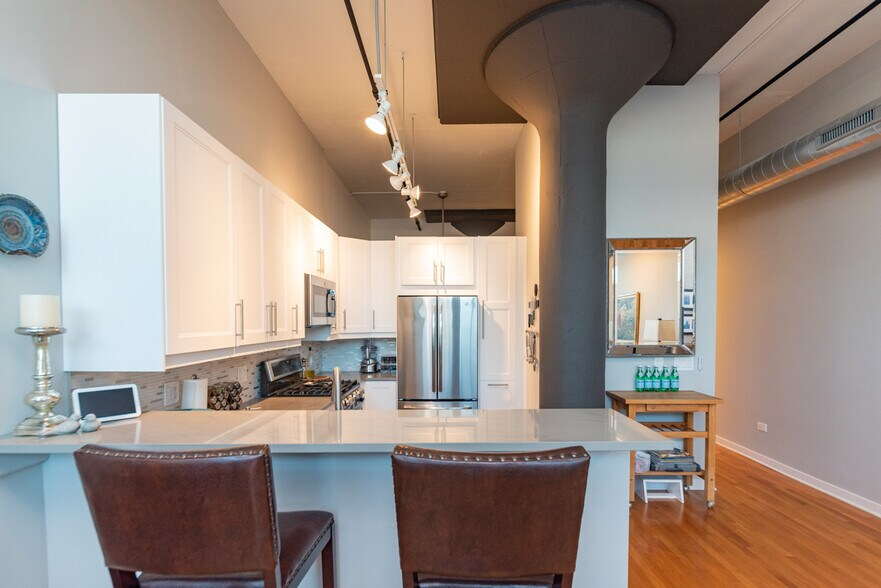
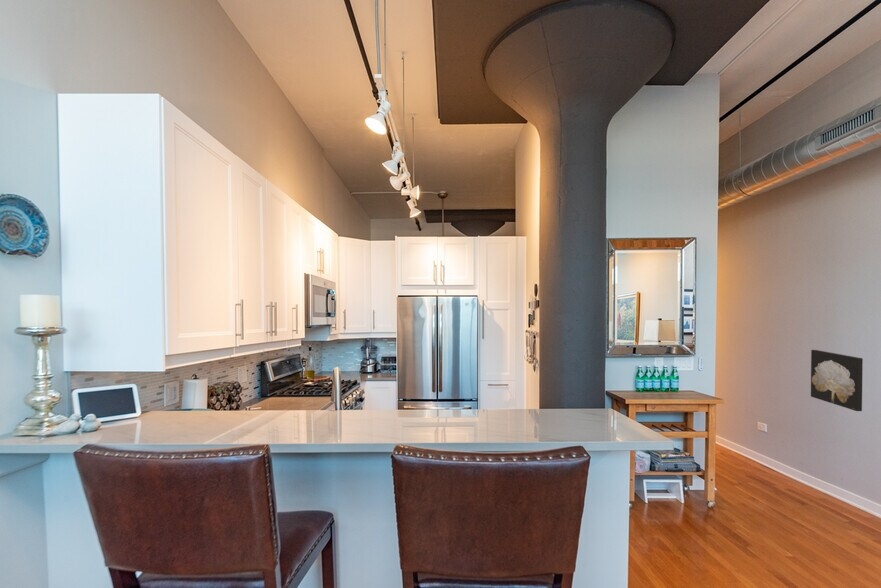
+ wall art (835, 378)
